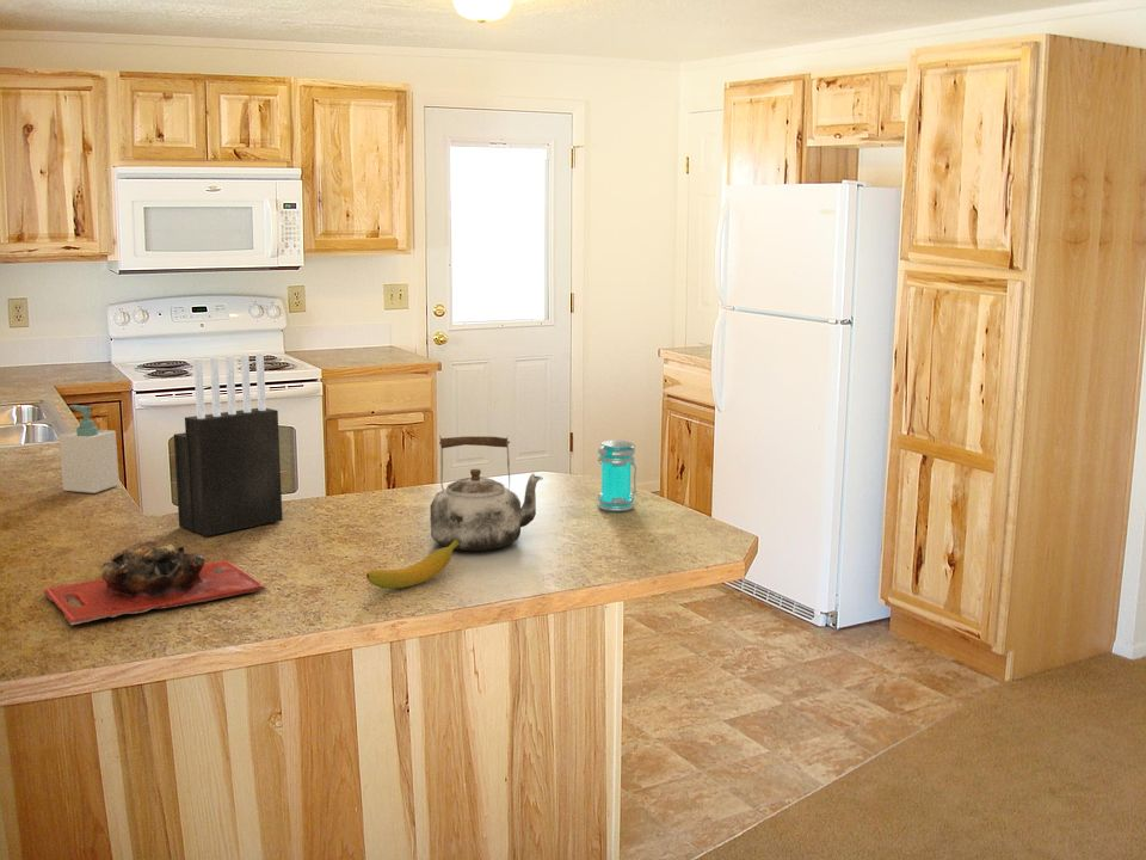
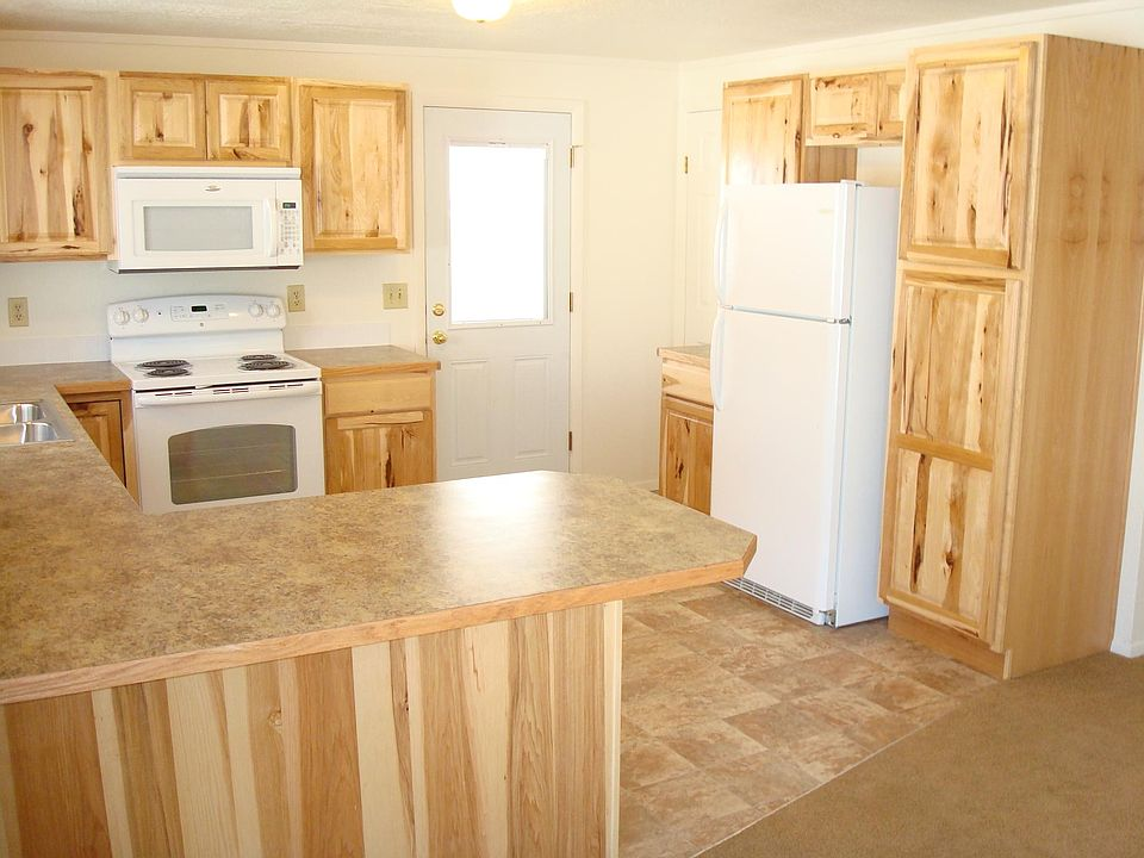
- knife block (223, 440)
- jar (616, 474)
- banana (414, 565)
- kettle (487, 489)
- soap bottle (87, 447)
- cutting board (154, 569)
